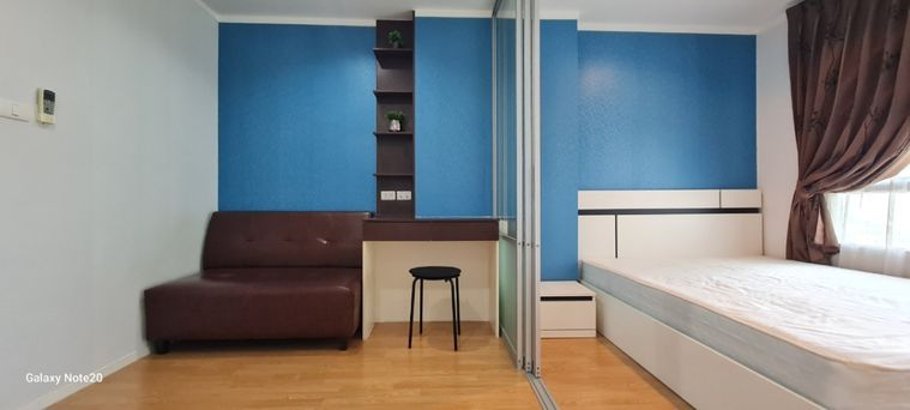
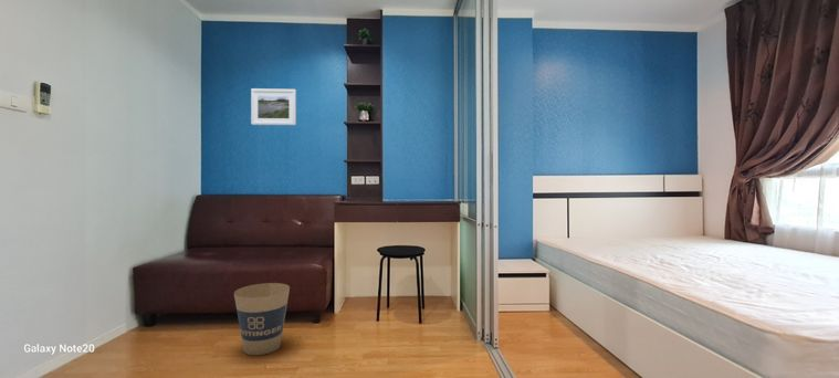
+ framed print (273, 106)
+ trash can (262, 318)
